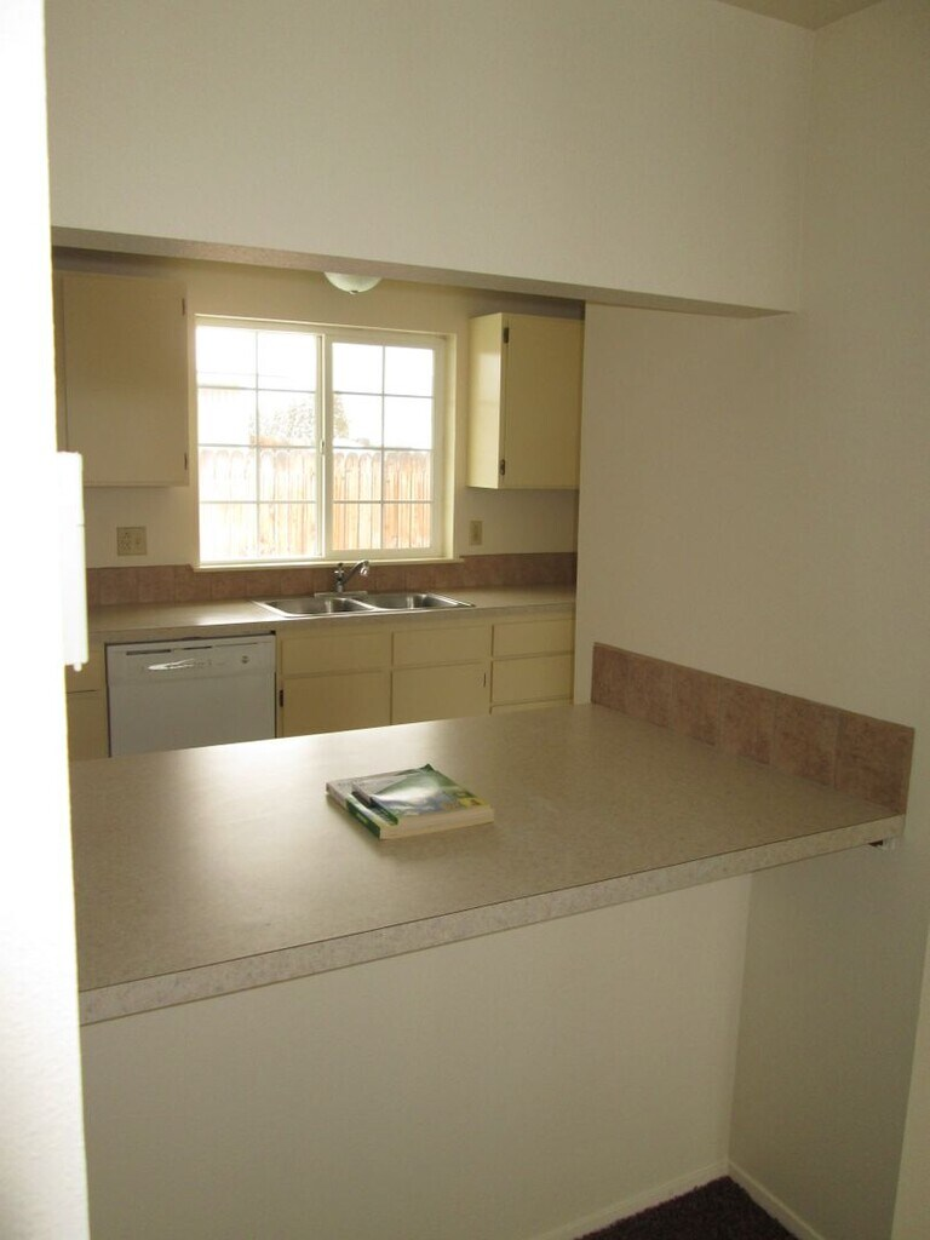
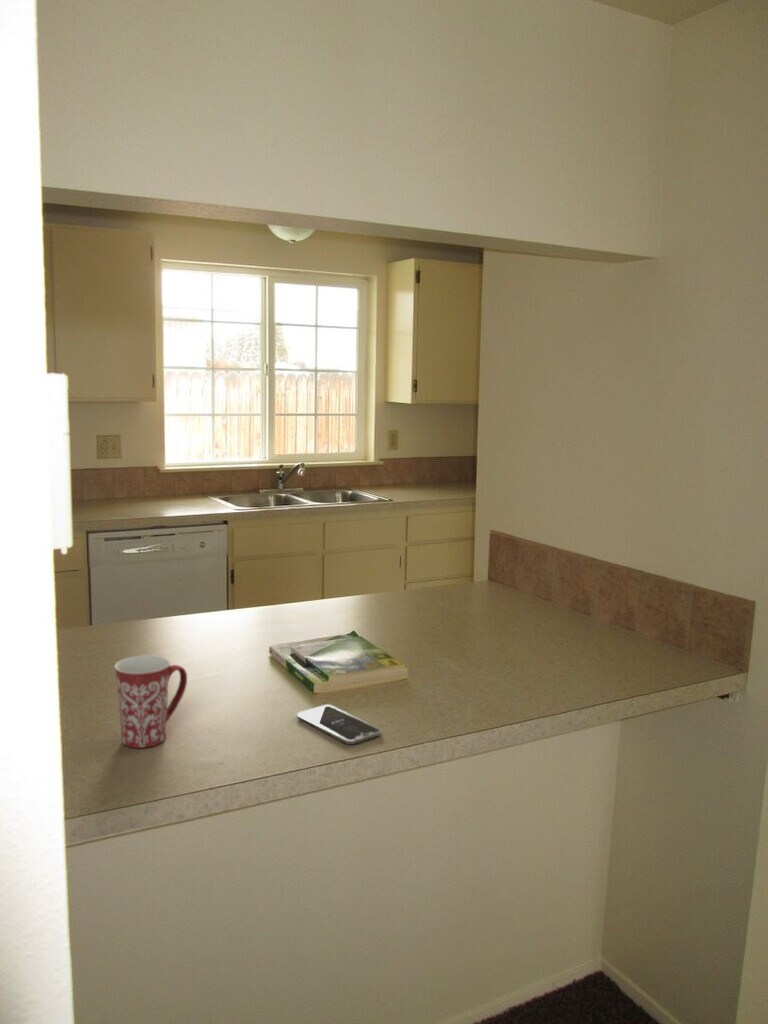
+ mug (153, 699)
+ smartphone (338, 723)
